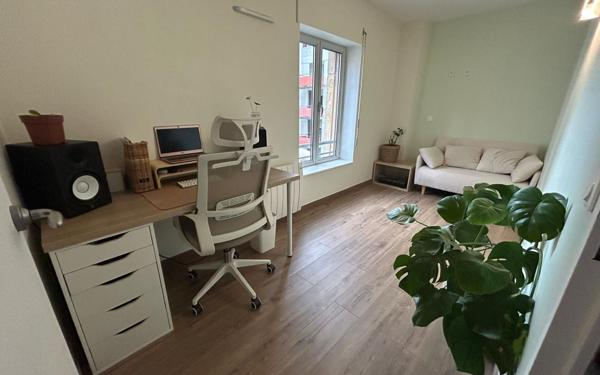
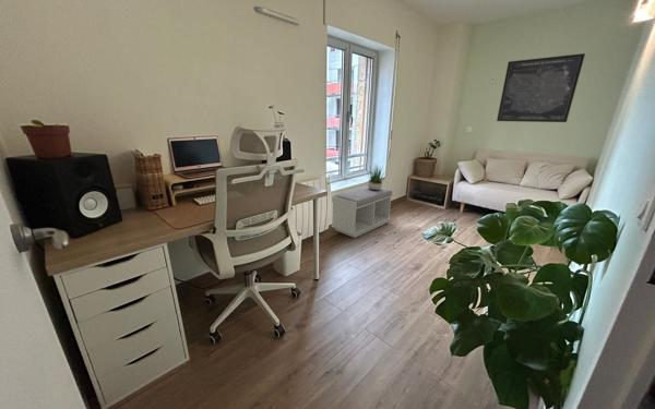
+ wall art (536, 91)
+ potted plant (374, 177)
+ bench (362, 208)
